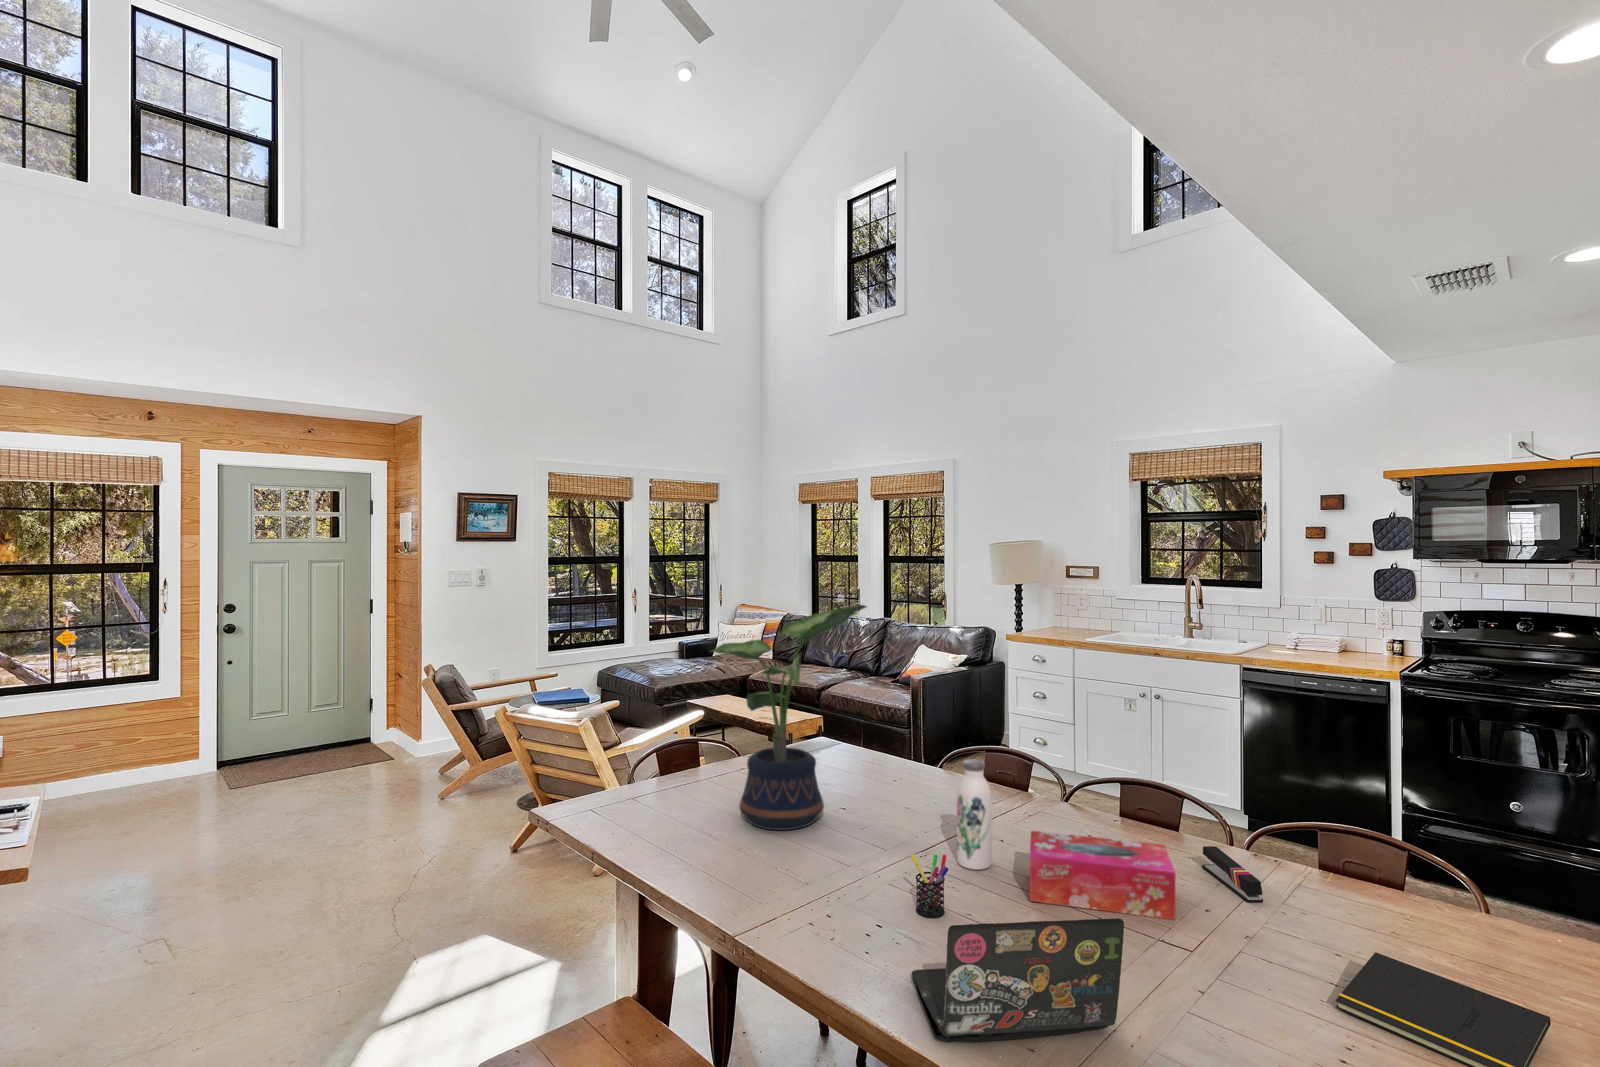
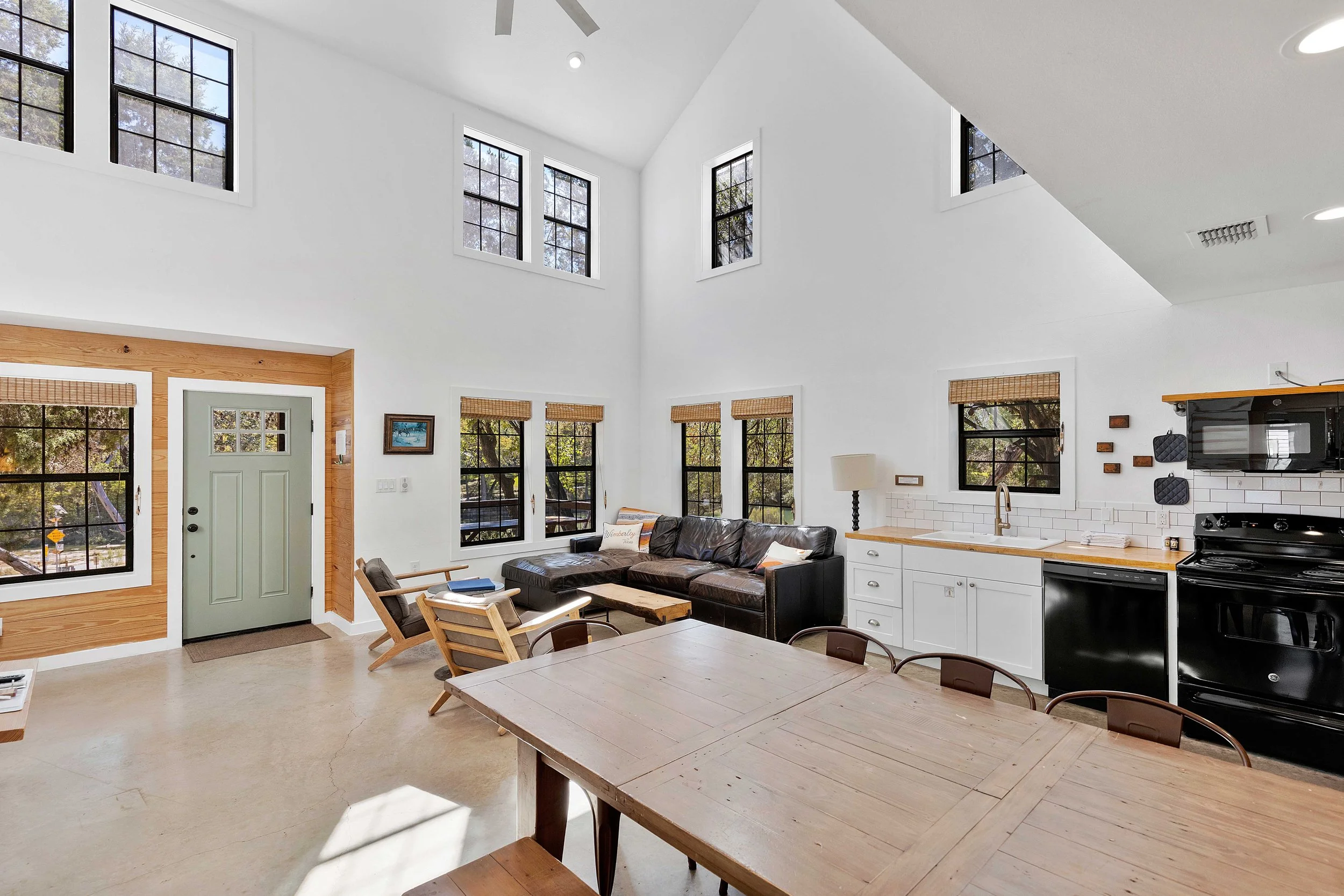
- water bottle (974, 812)
- notepad (1439, 1012)
- potted plant (787, 715)
- pen holder (932, 881)
- laptop (1011, 950)
- tissue box (1099, 872)
- stapler (1231, 873)
